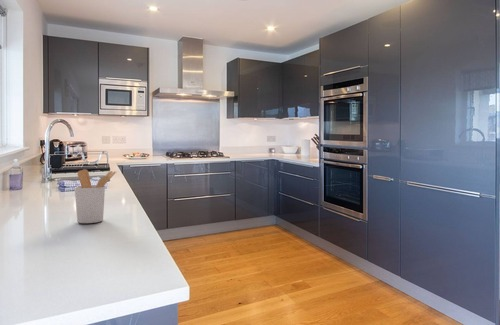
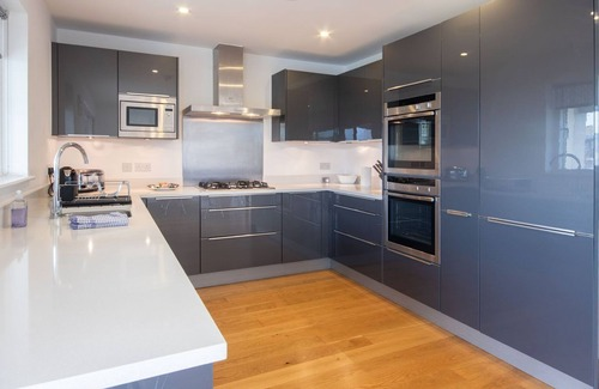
- utensil holder (97, 194)
